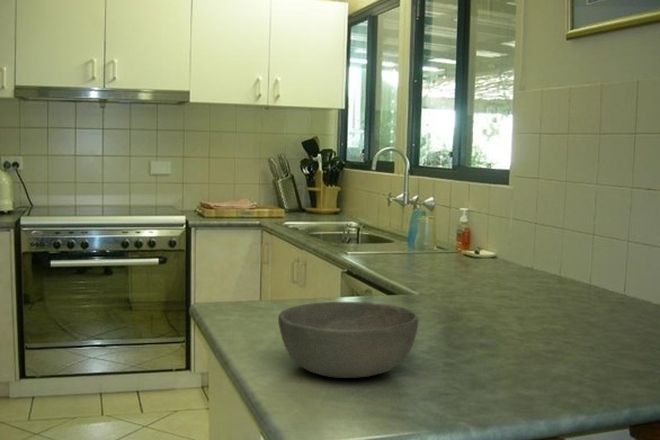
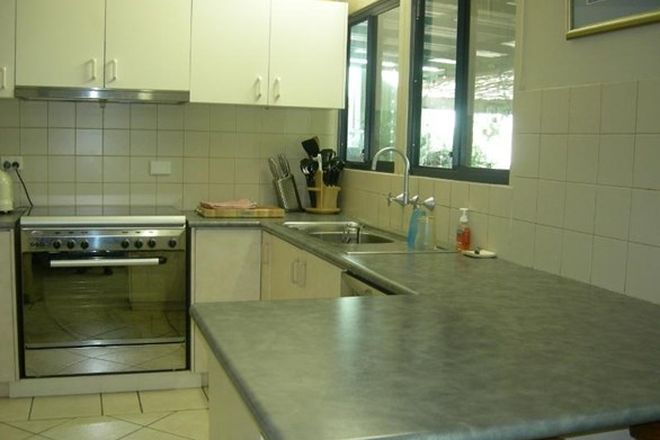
- bowl (347, 340)
